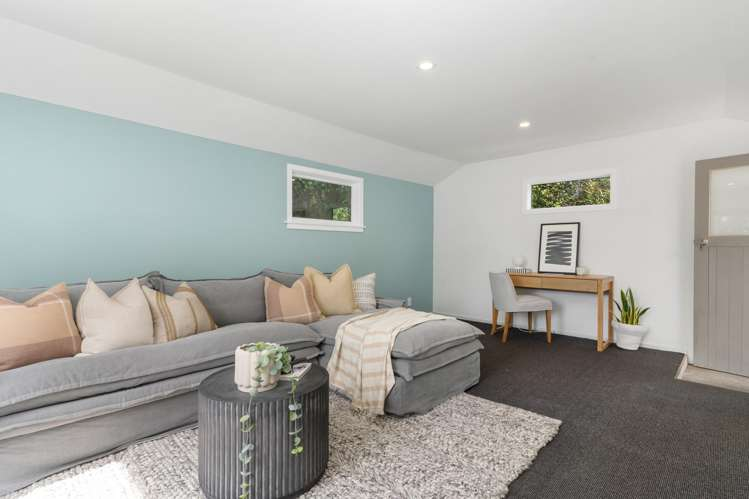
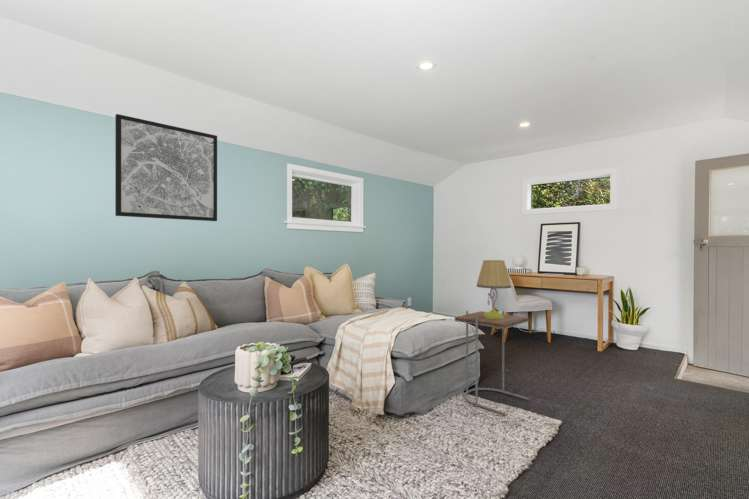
+ wall art (170, 172)
+ table lamp (493, 288)
+ side table (502, 356)
